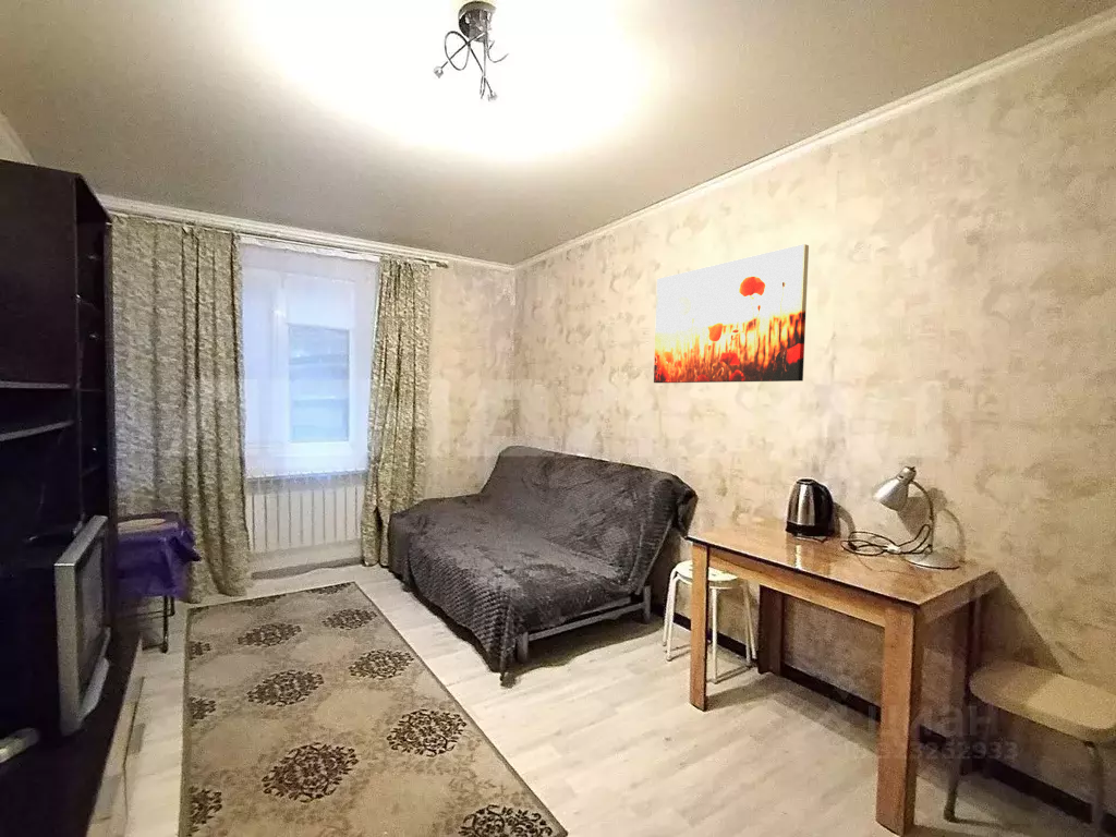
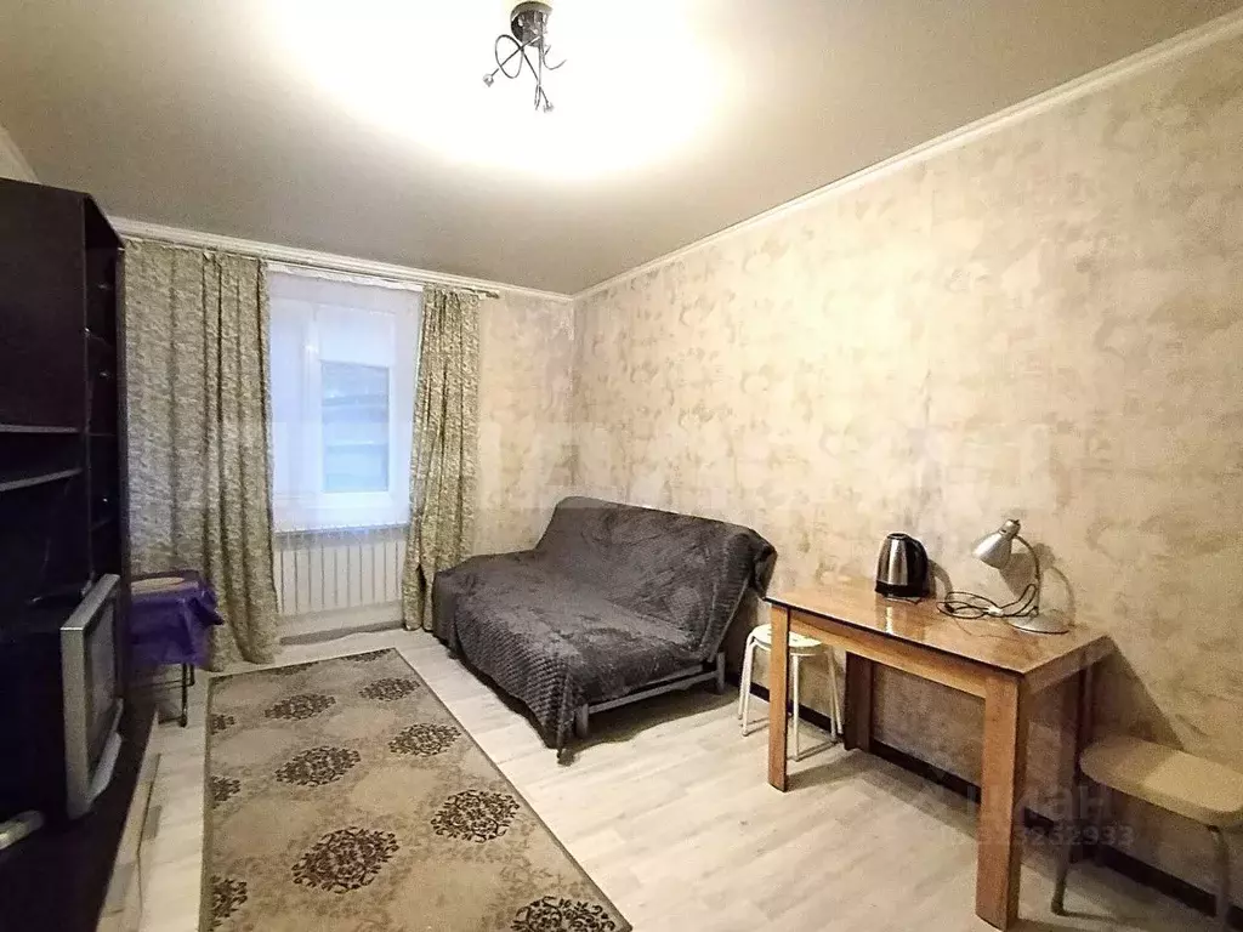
- wall art (720, 323)
